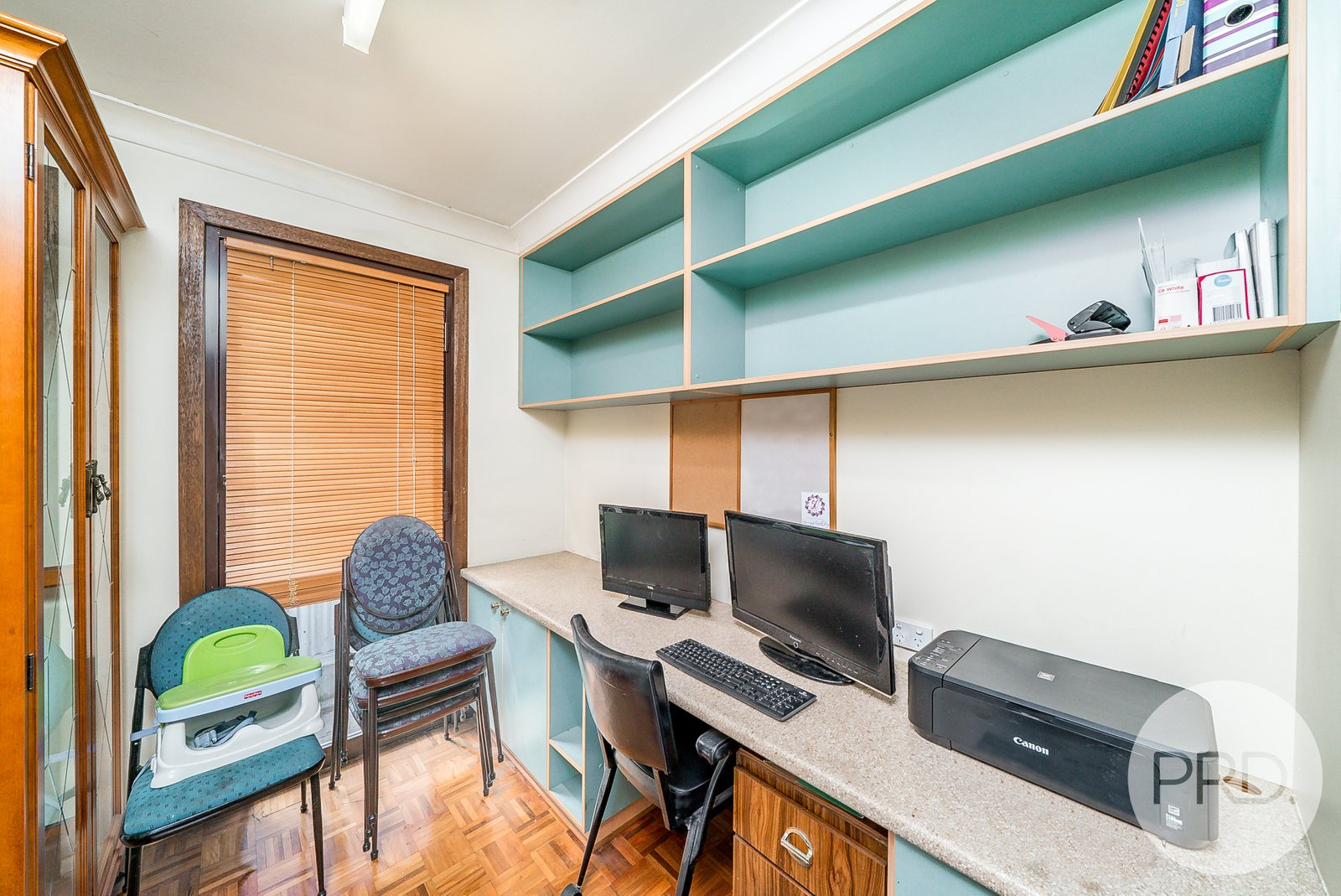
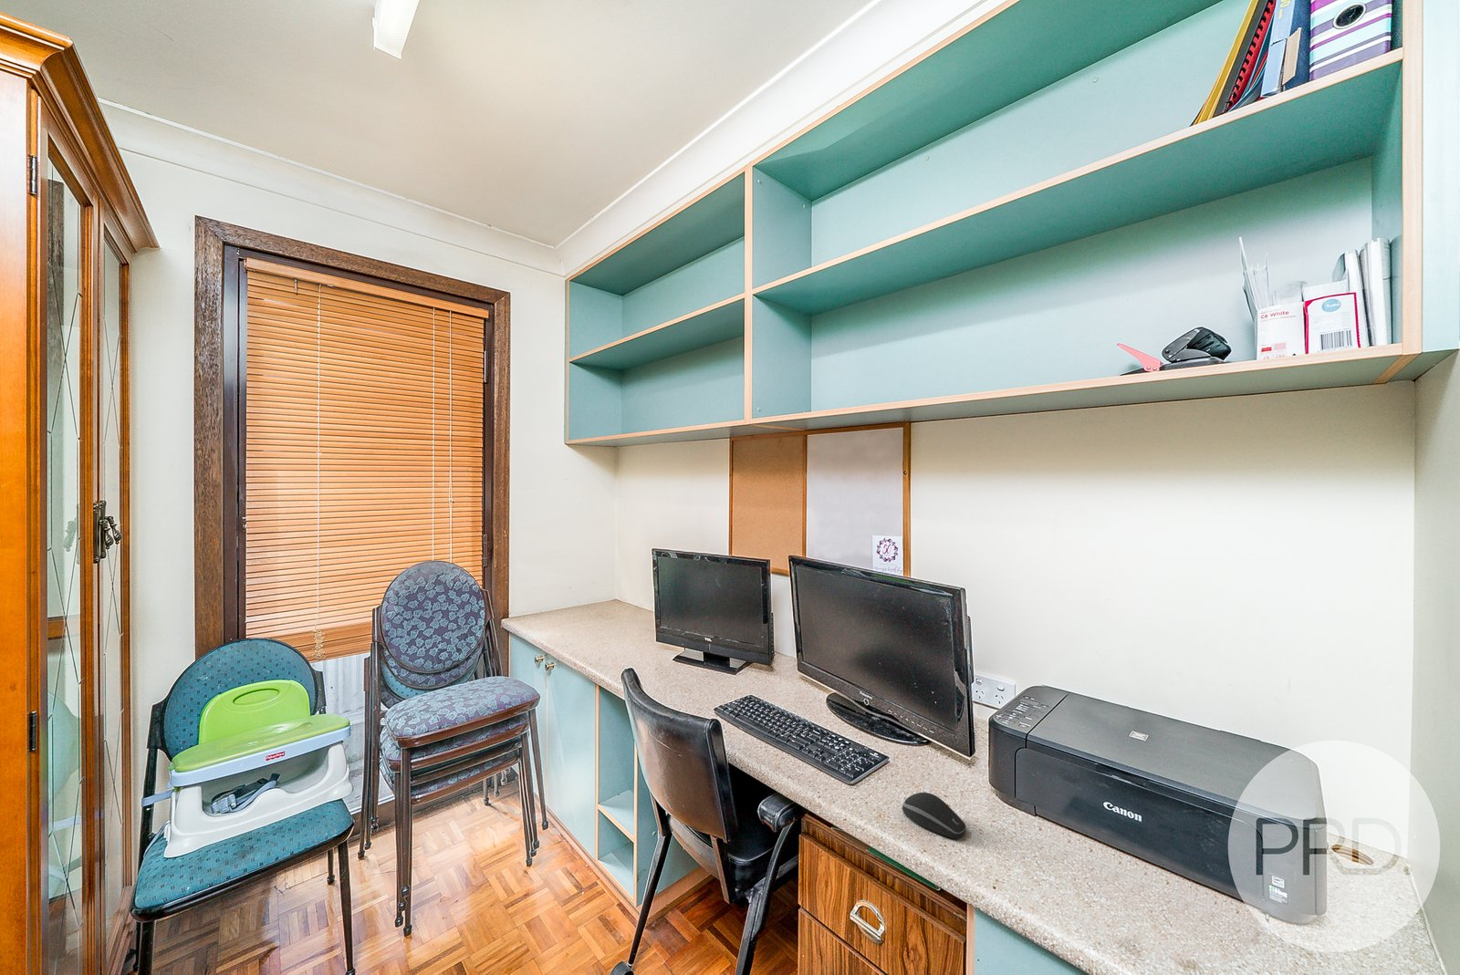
+ computer mouse (933, 810)
